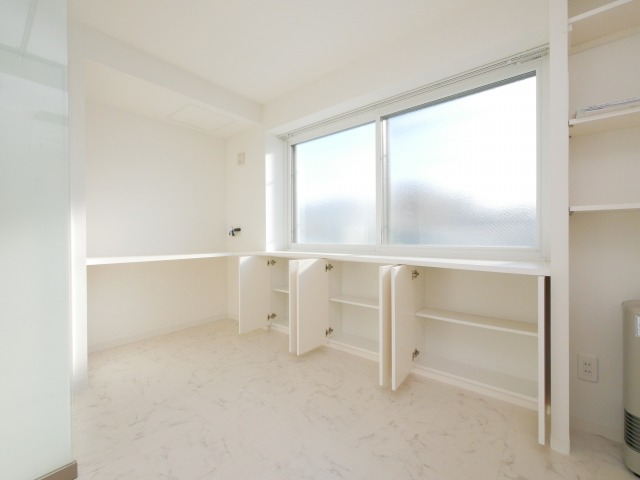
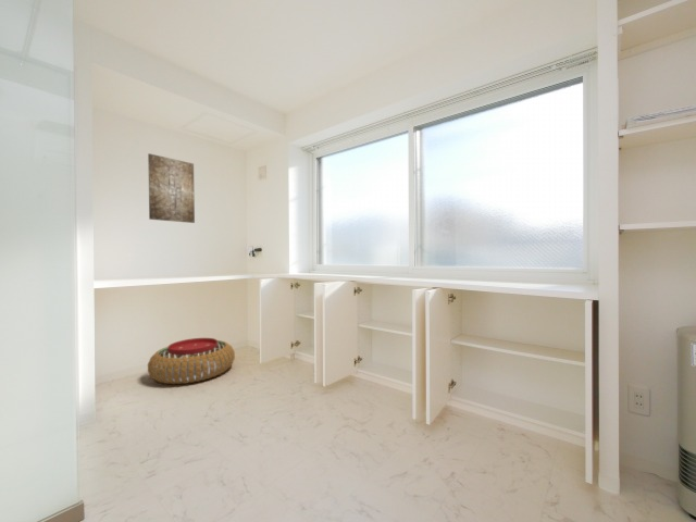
+ pouf (194, 357)
+ wall art (172, 189)
